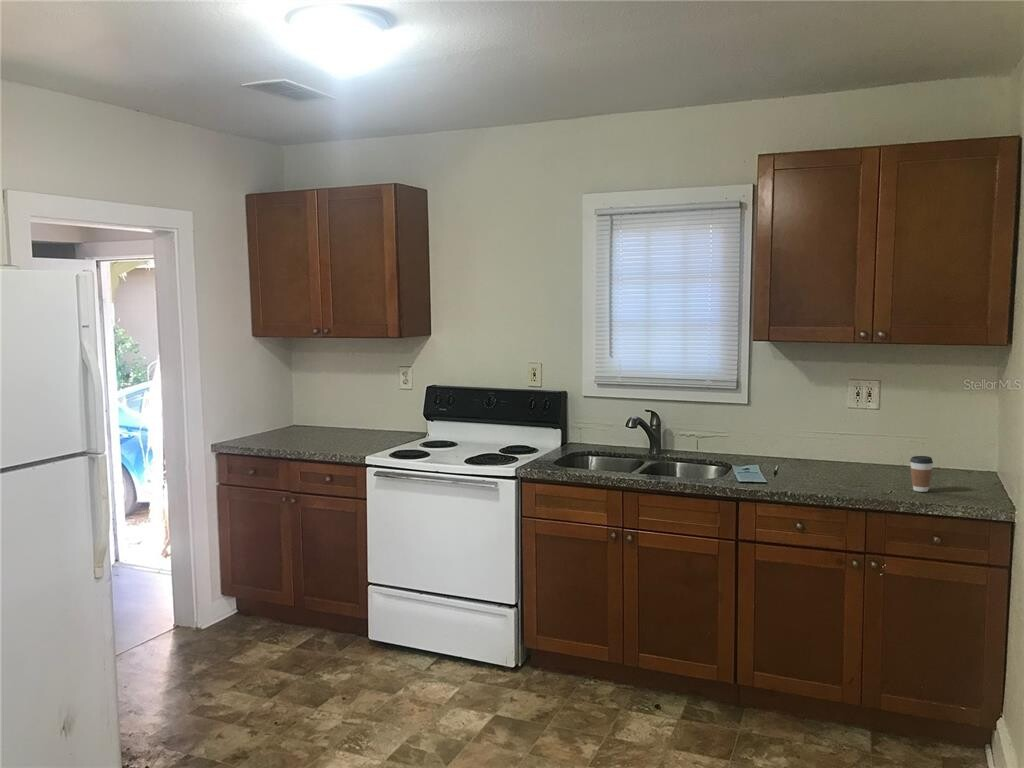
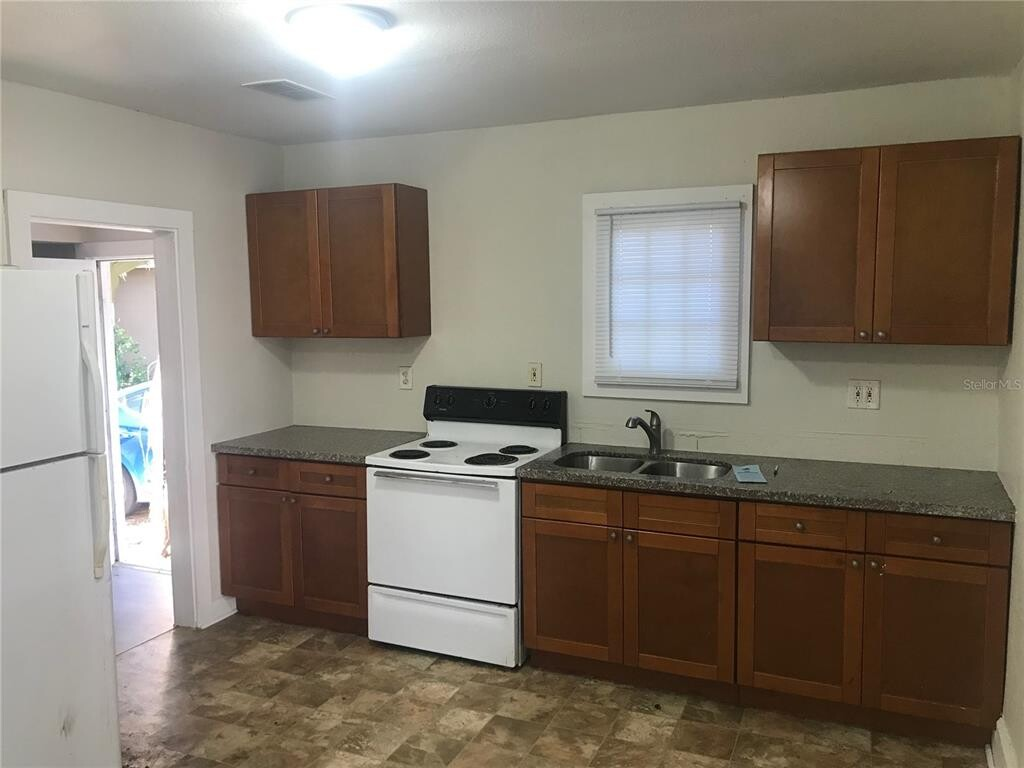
- coffee cup (921, 473)
